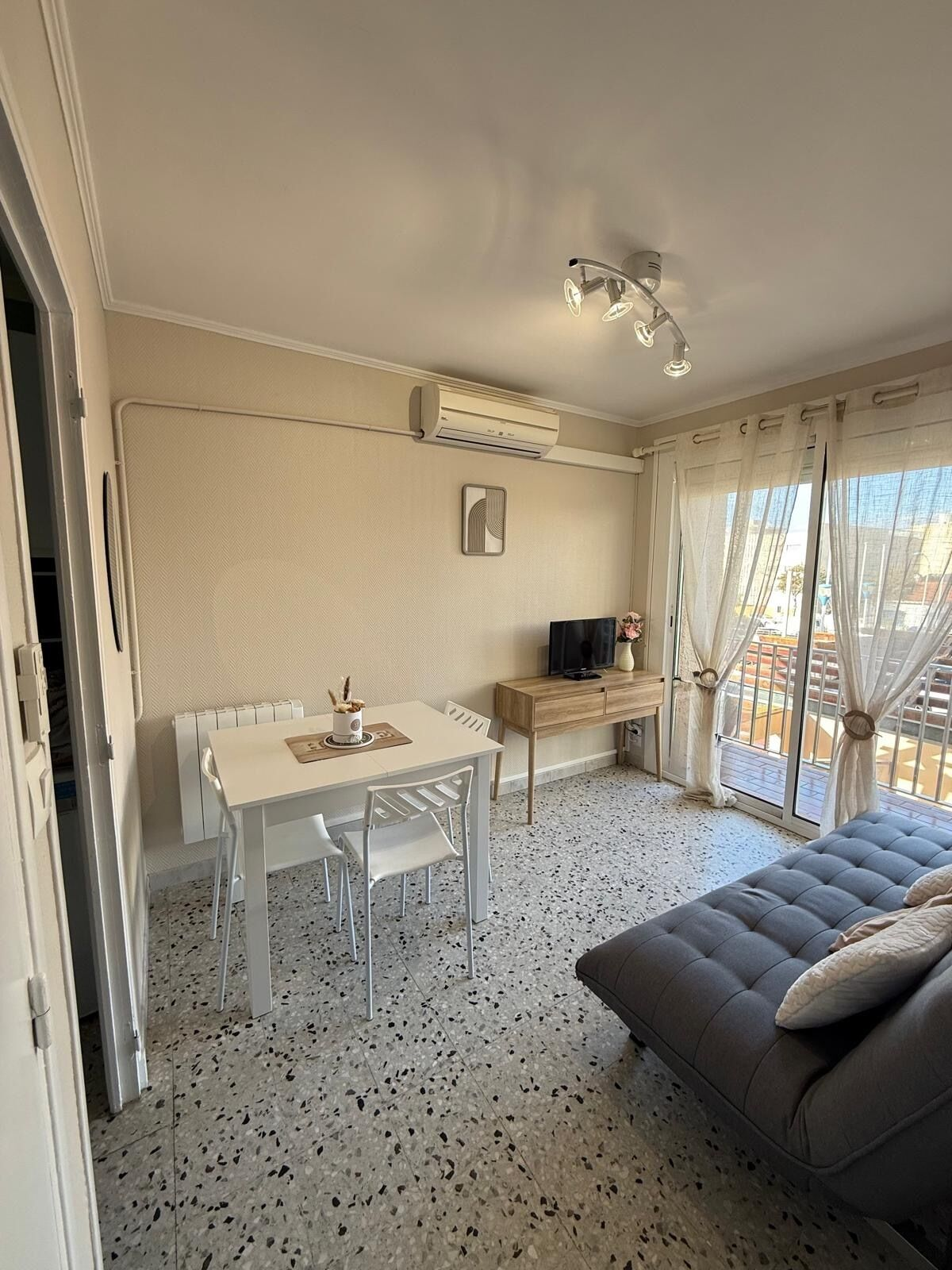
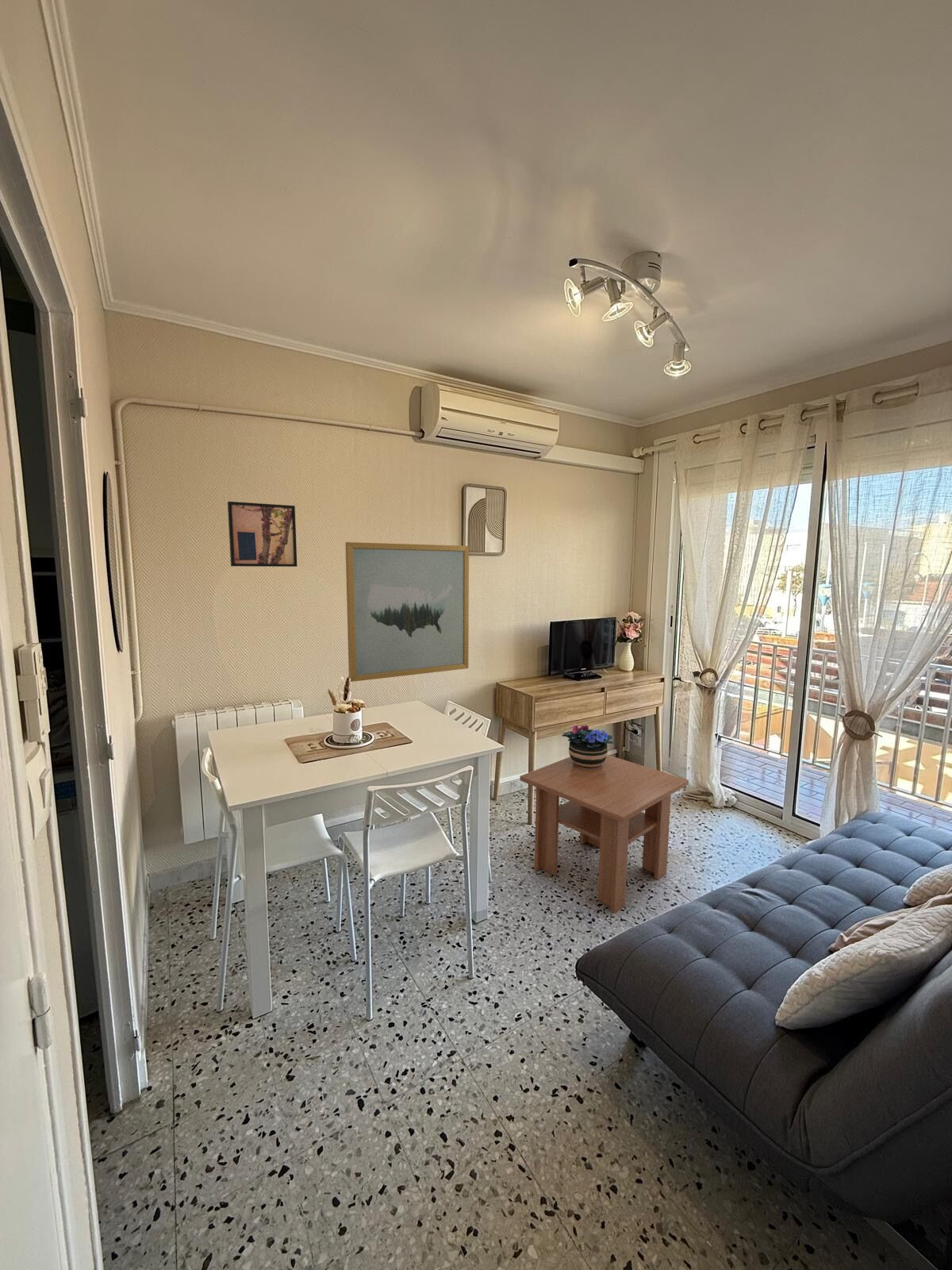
+ coffee table (601, 825)
+ potted flower (588, 744)
+ wall art (263, 535)
+ wall art (411, 610)
